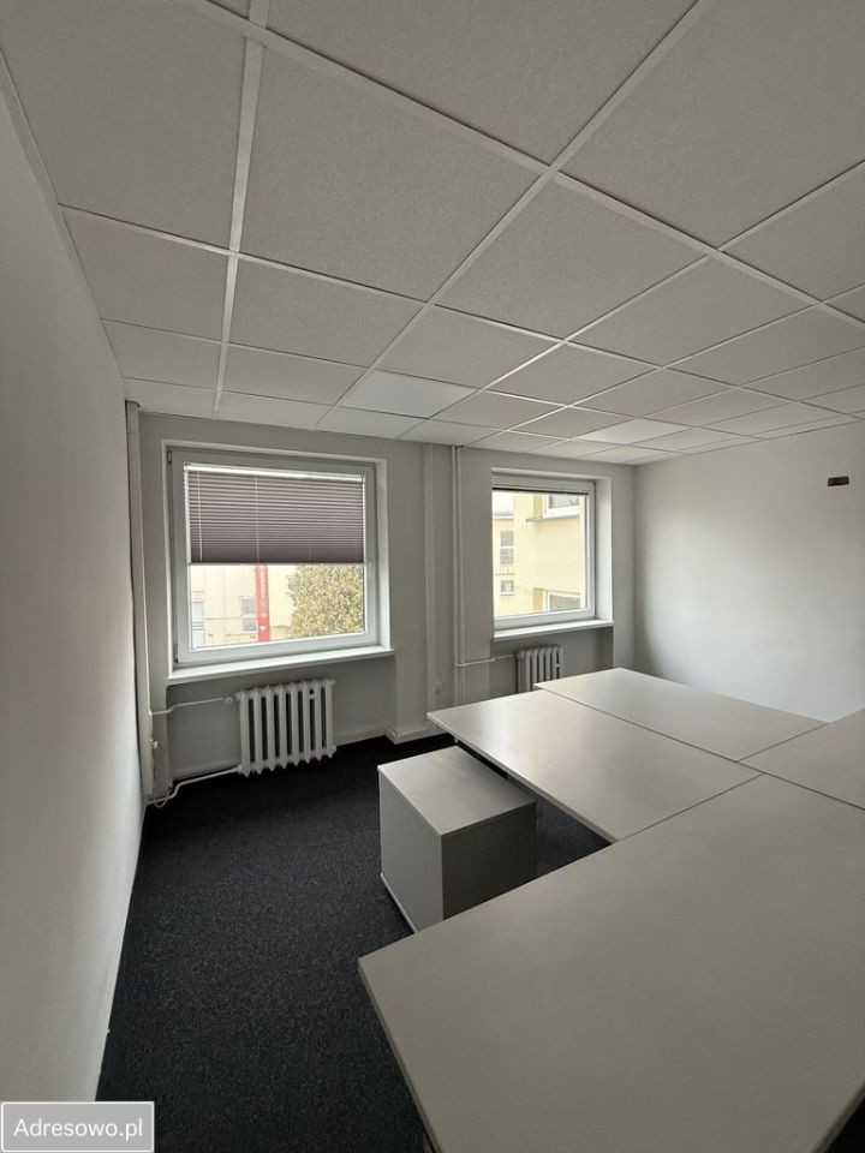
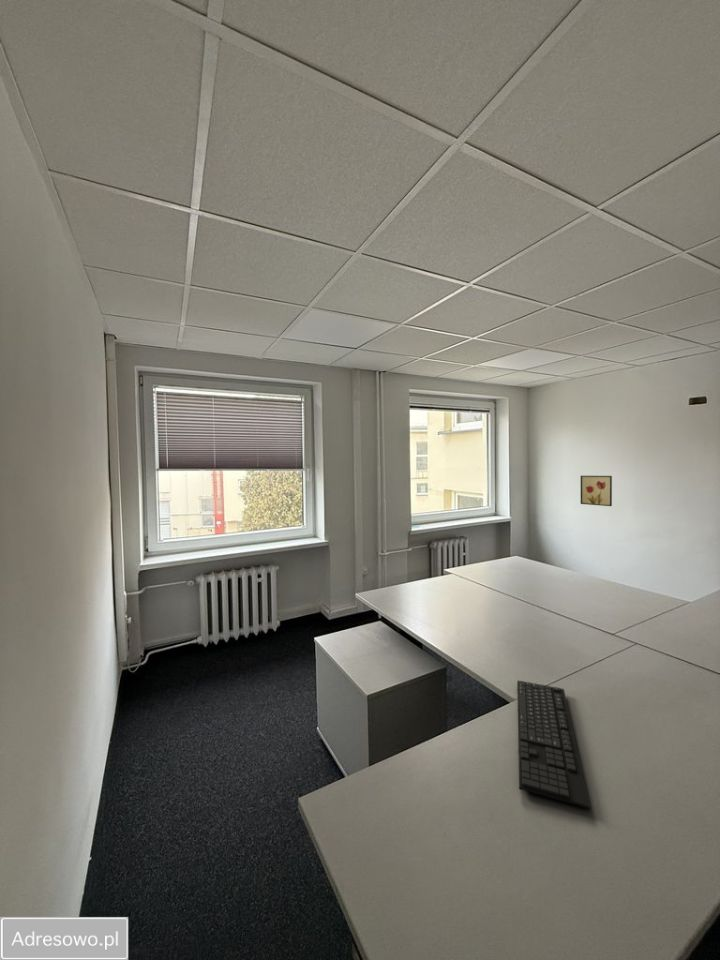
+ keyboard (545, 730)
+ wall art (596, 490)
